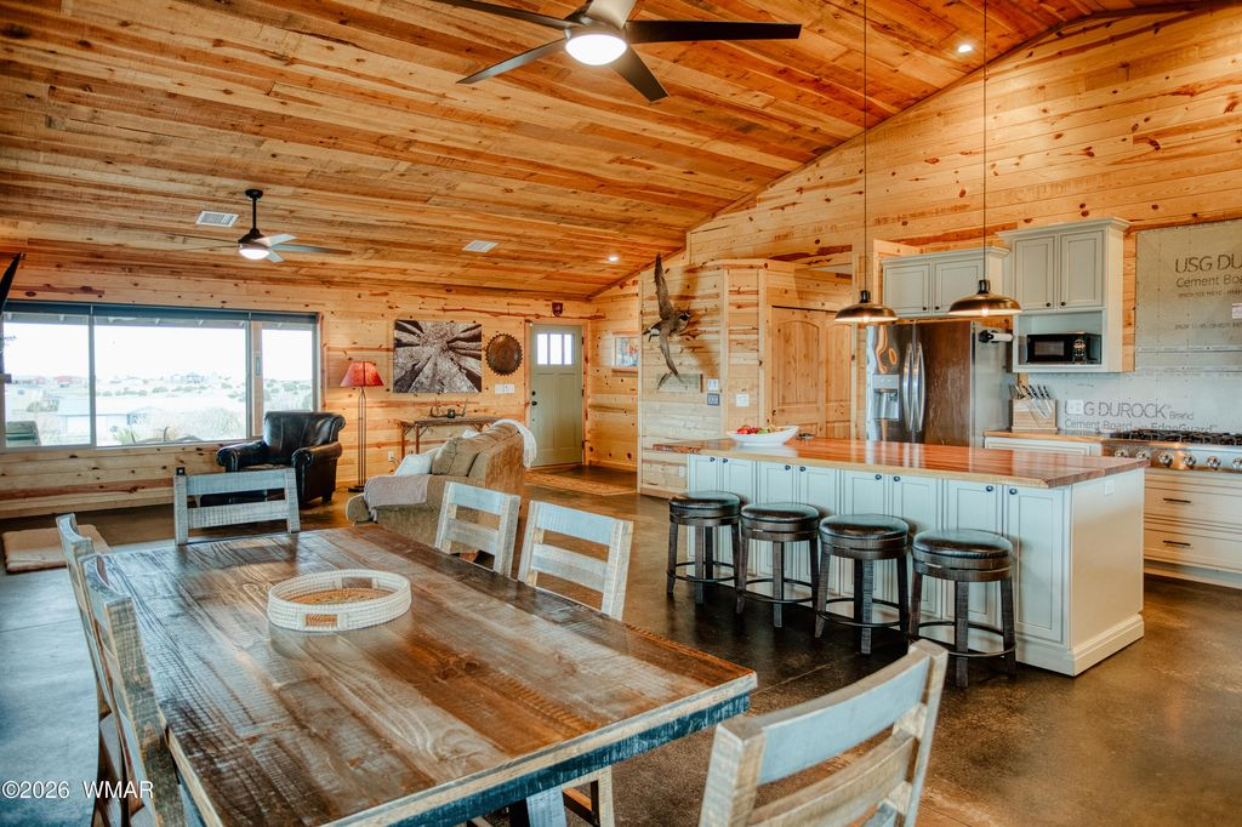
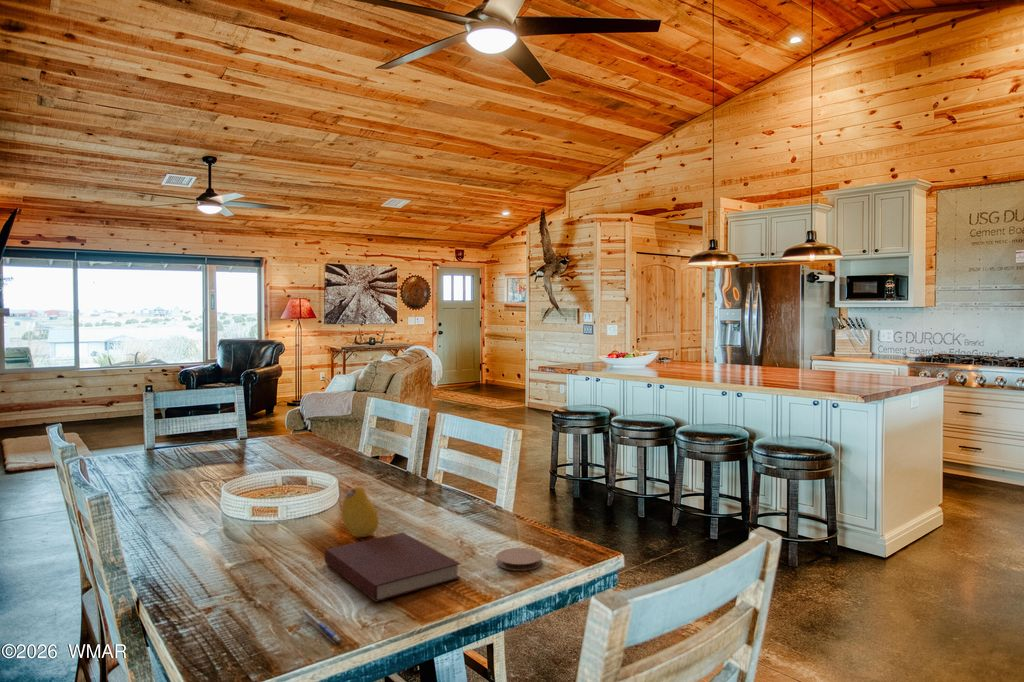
+ notebook (390, 563)
+ fruit (360, 511)
+ coaster (519, 558)
+ pen (320, 624)
